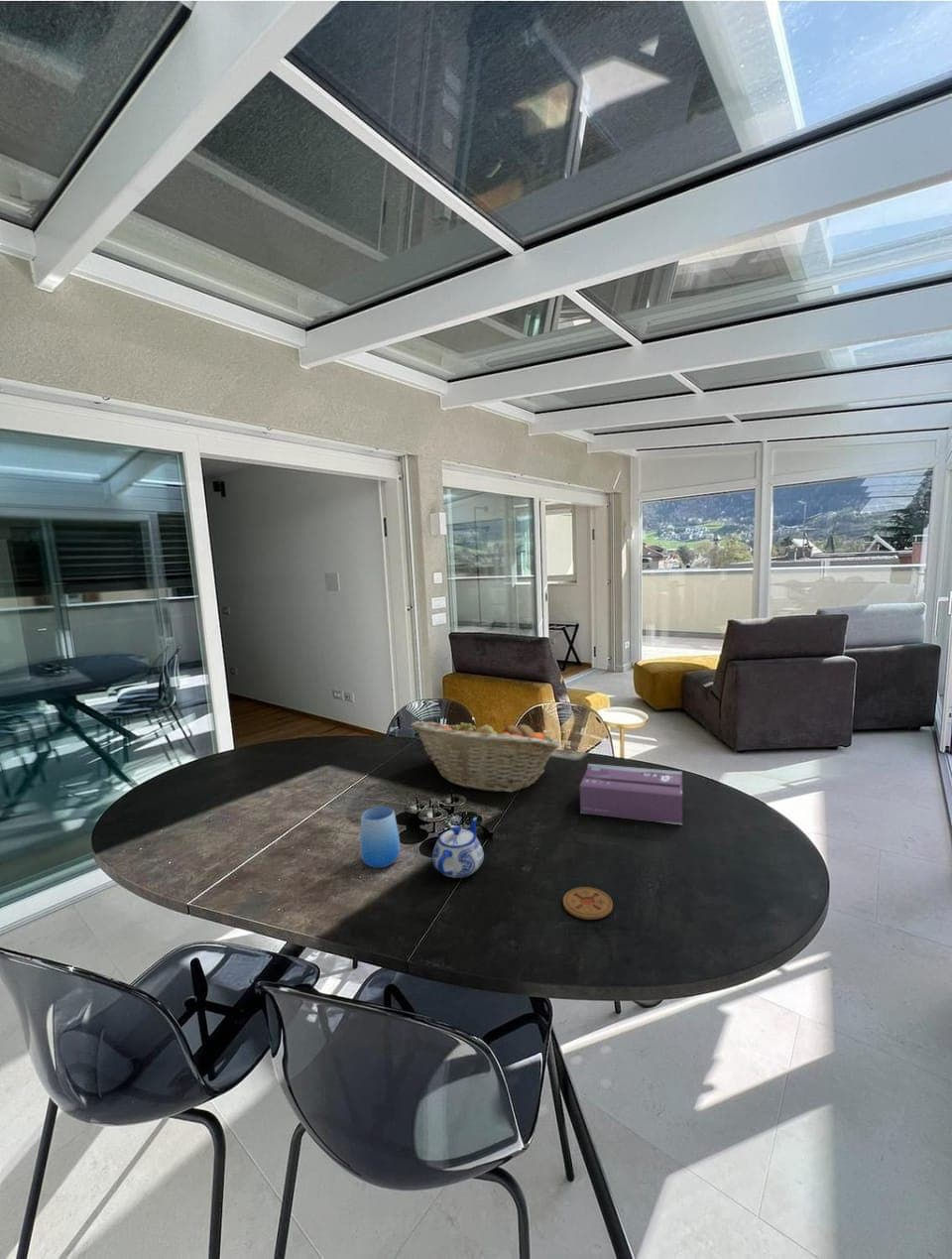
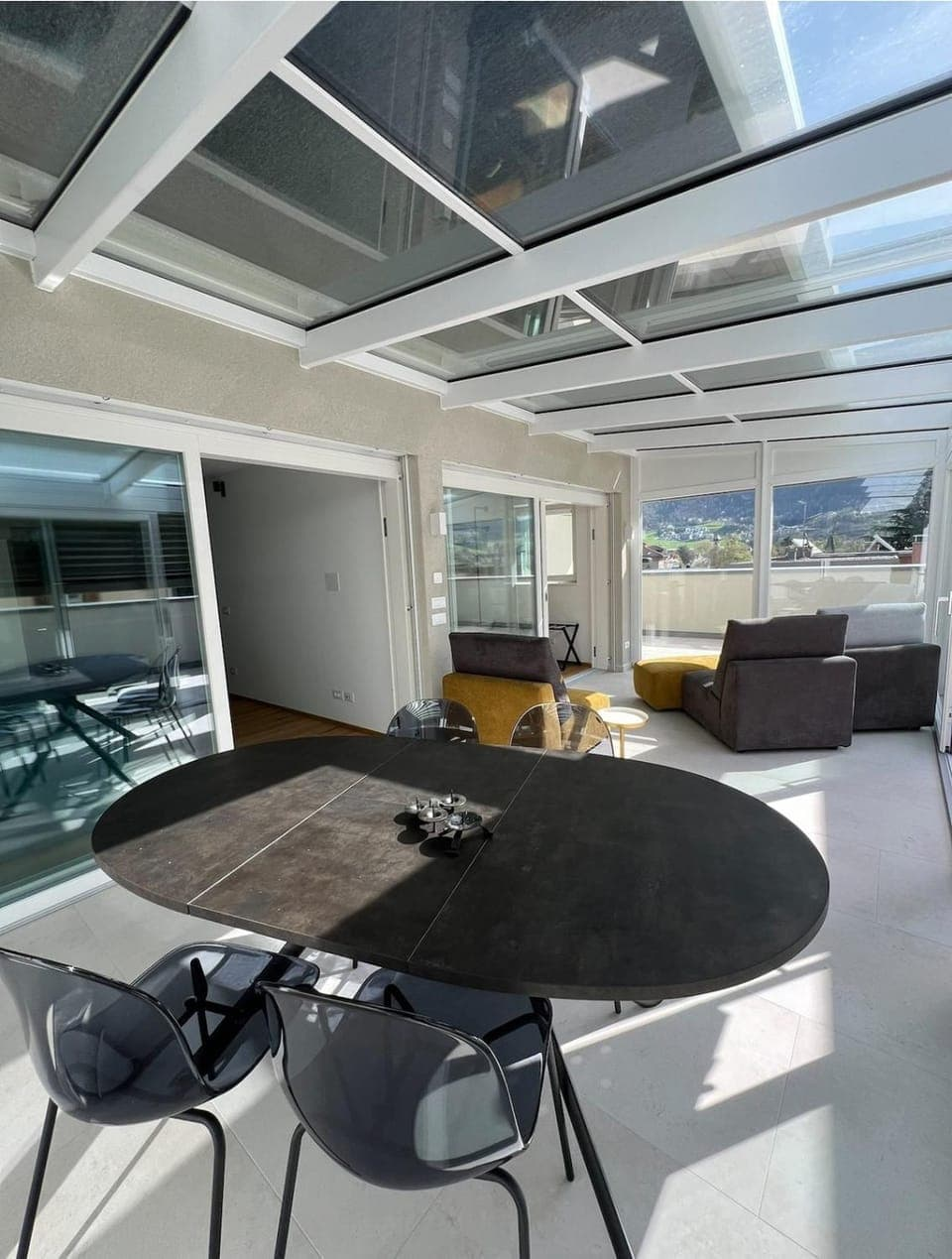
- coaster (587, 902)
- fruit basket (484, 745)
- tissue box (632, 792)
- teapot (459, 845)
- cup (379, 836)
